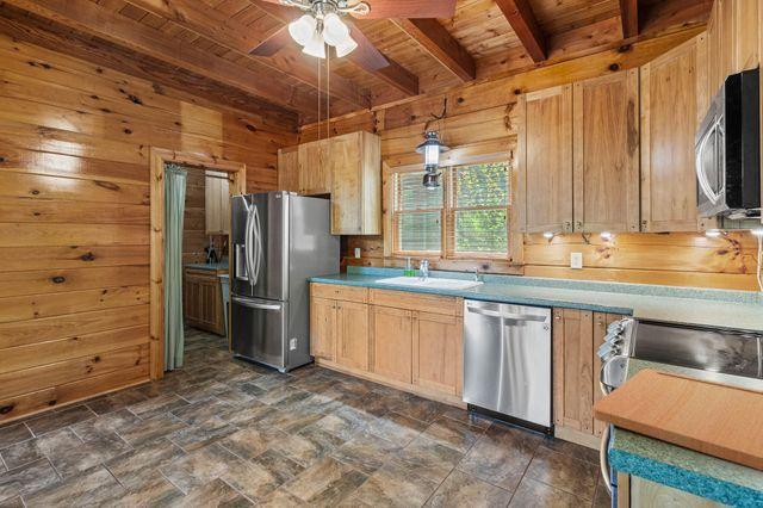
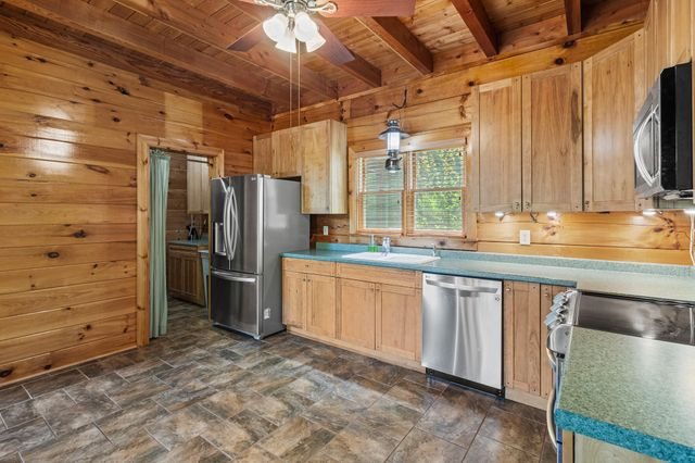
- cutting board (694, 405)
